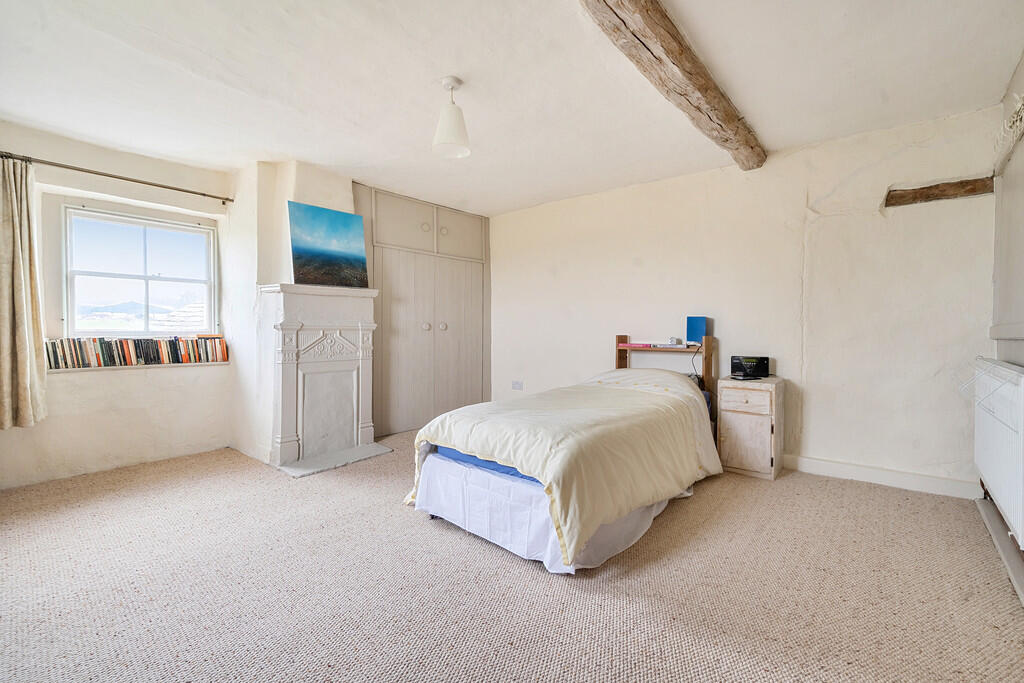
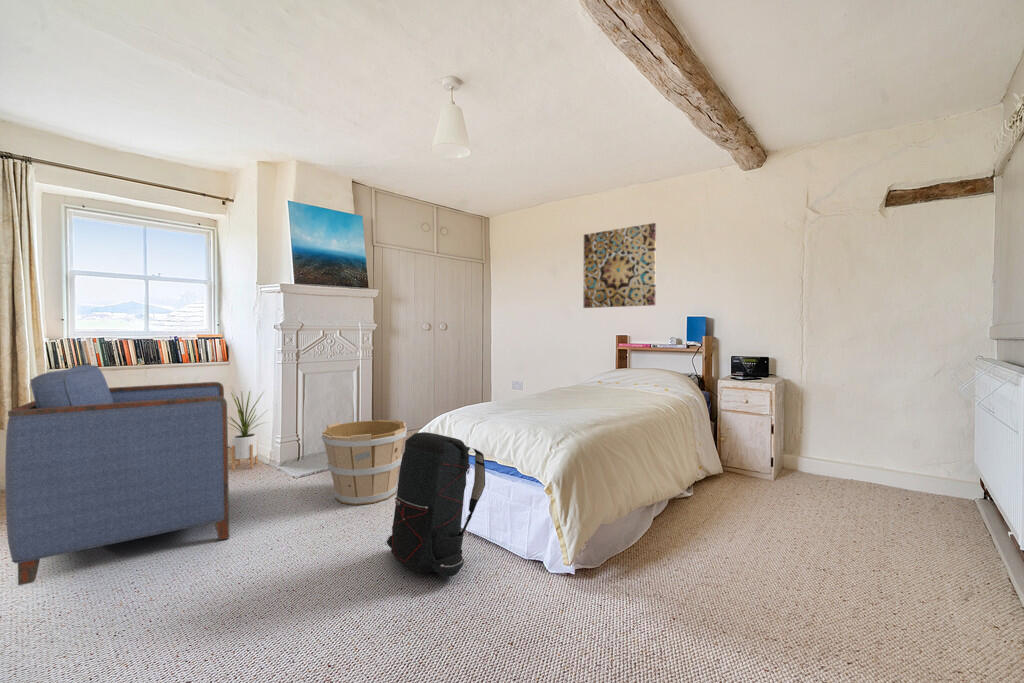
+ house plant (245, 425)
+ backpack (438, 495)
+ wall art (617, 268)
+ armchair (138, 447)
+ wooden bucket (366, 459)
